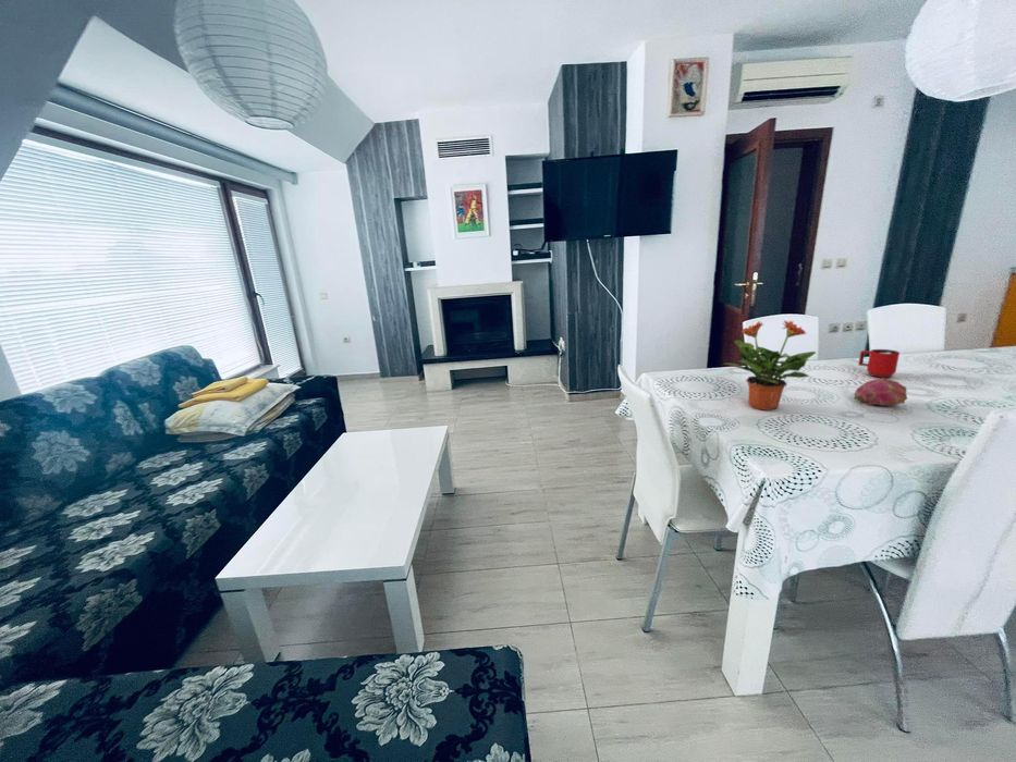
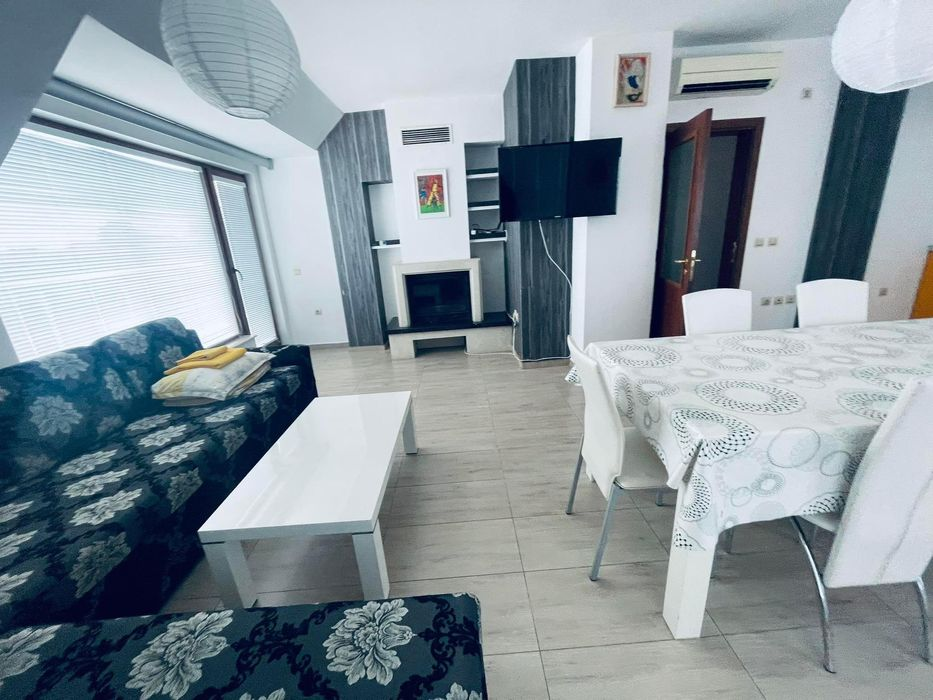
- potted plant (767, 364)
- mug (877, 362)
- fruit (881, 391)
